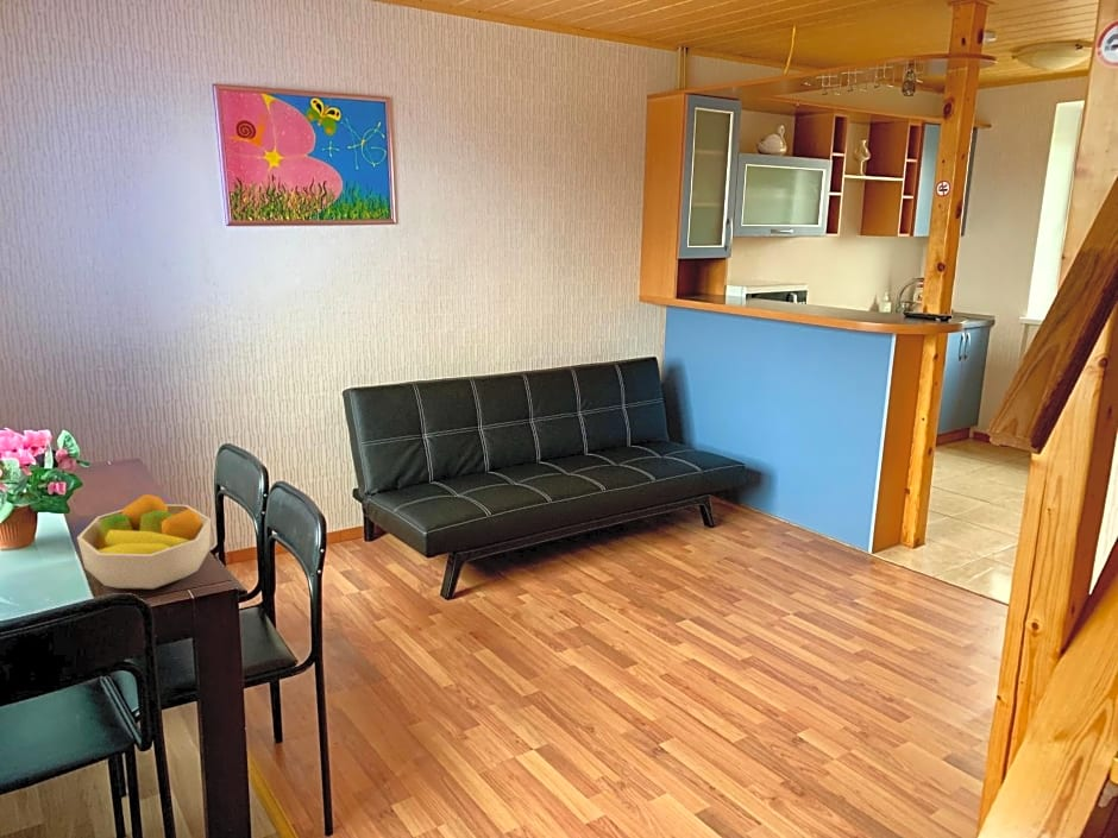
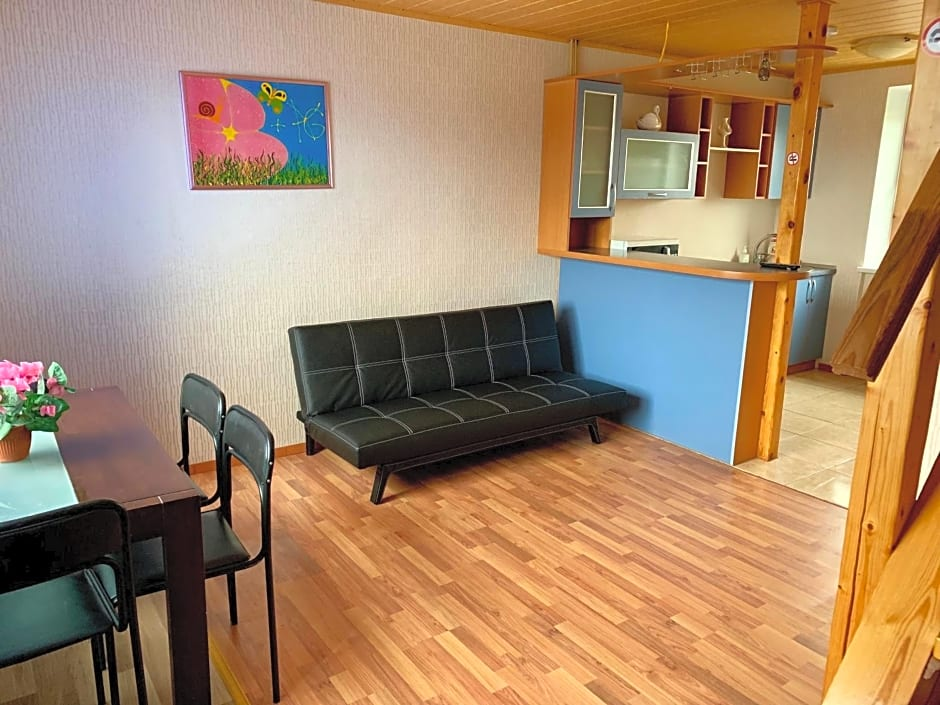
- fruit bowl (146, 538)
